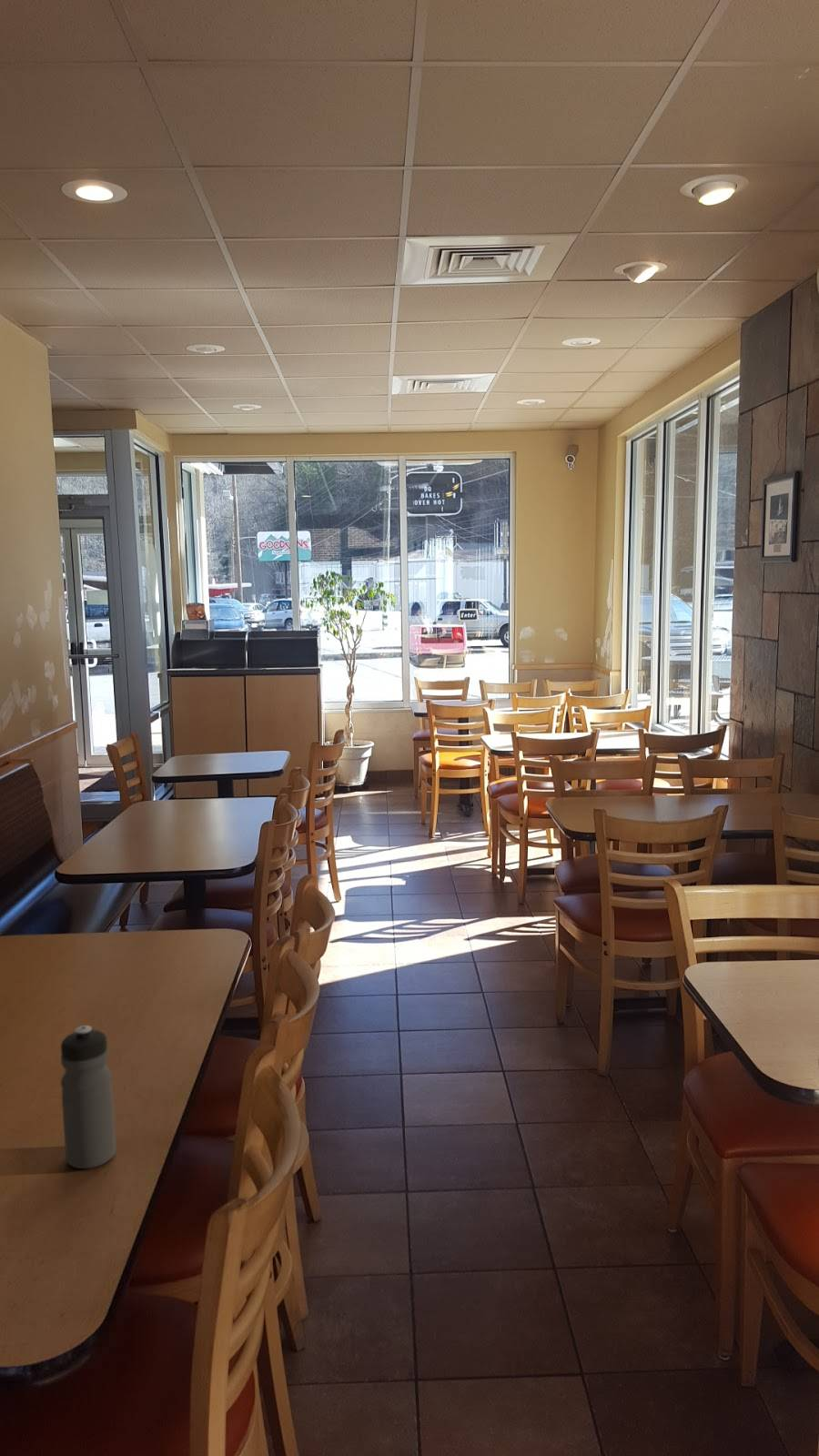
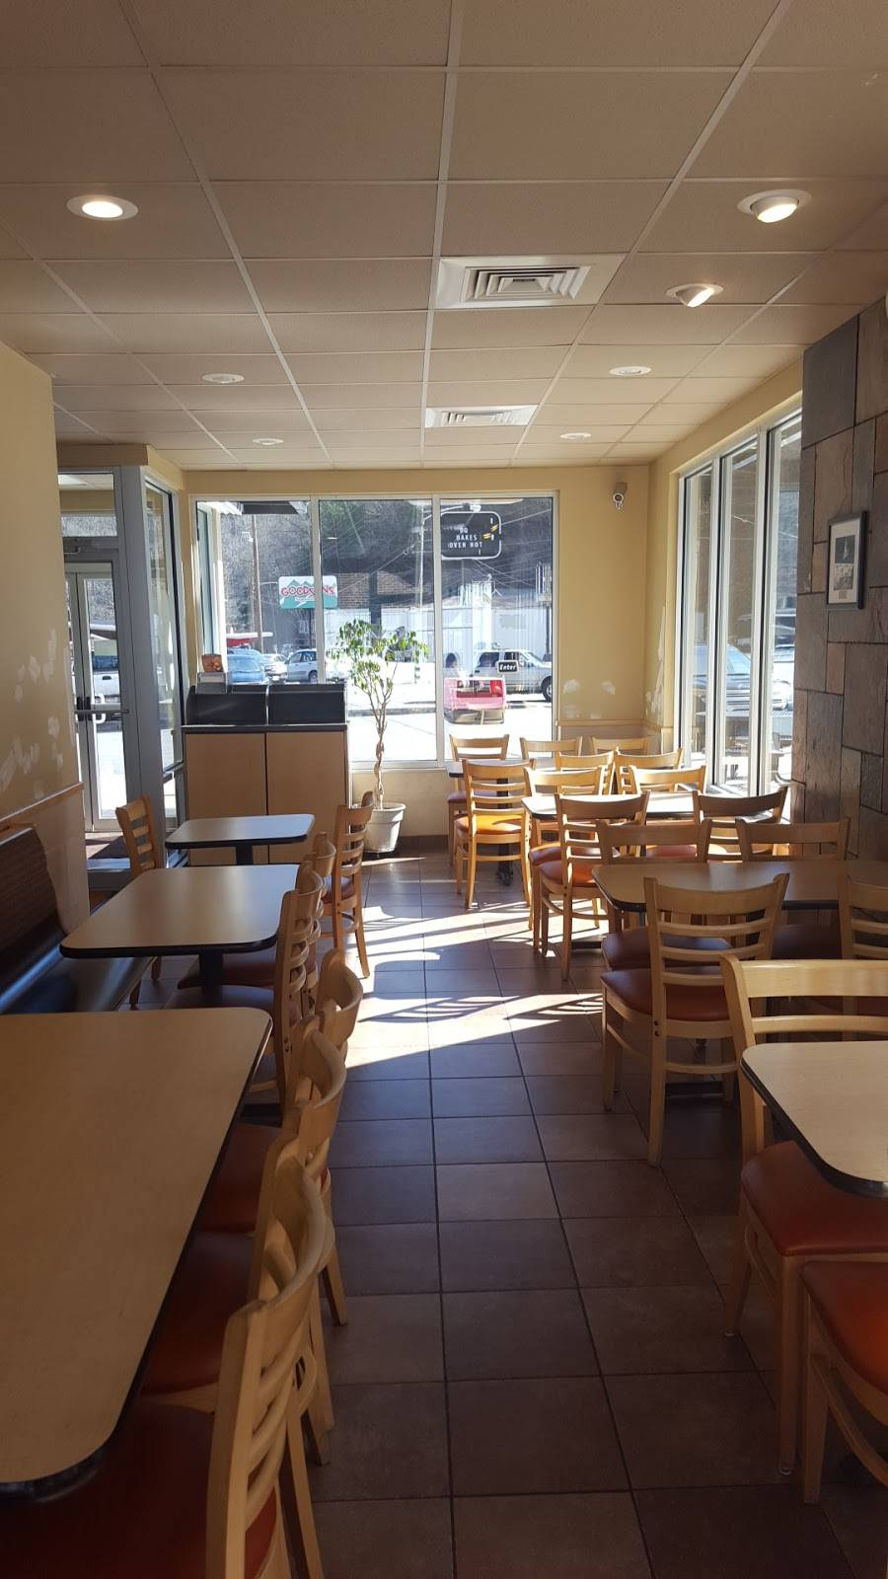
- water bottle (86, 1092)
